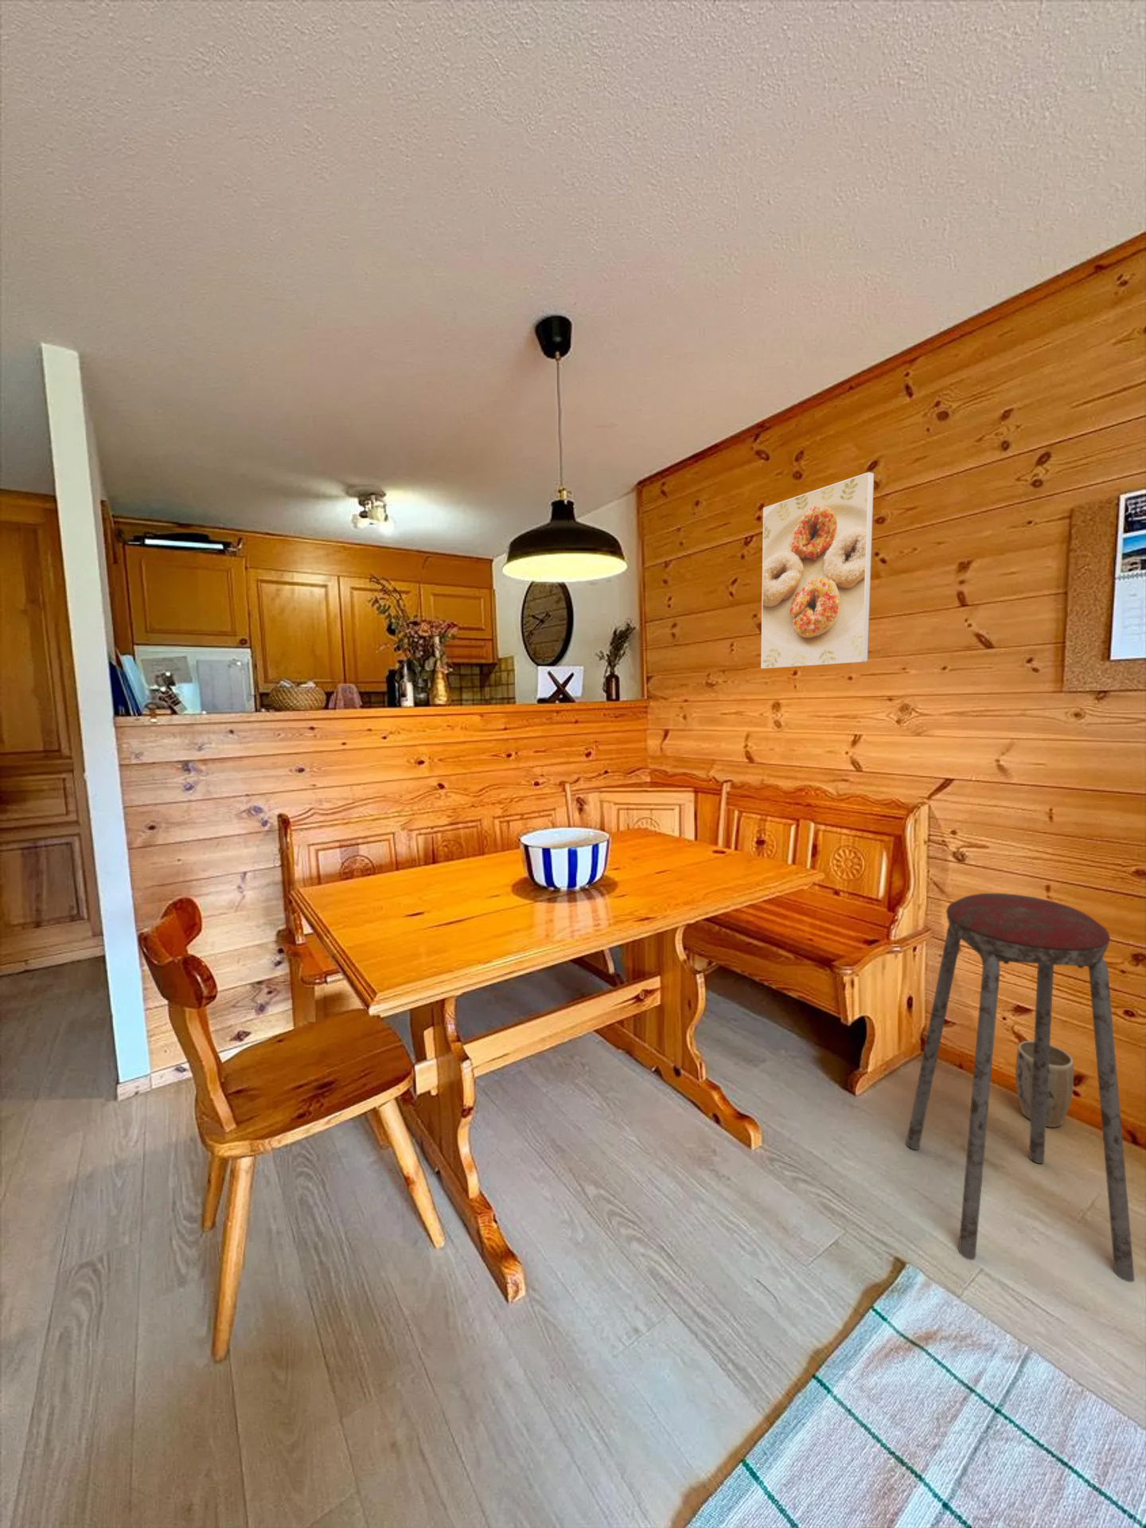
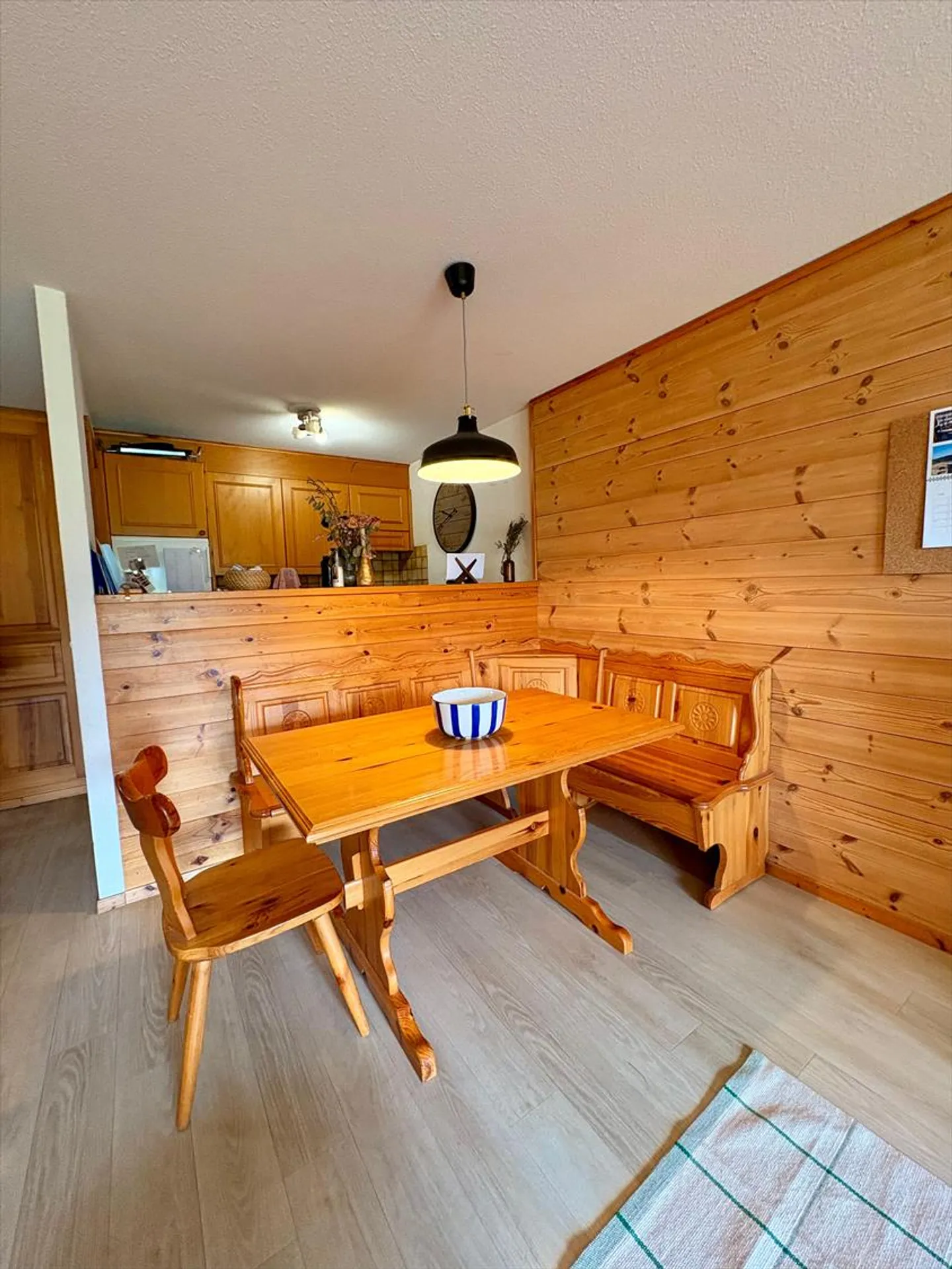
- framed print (811, 579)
- plant pot (1048, 1085)
- music stool (1033, 1060)
